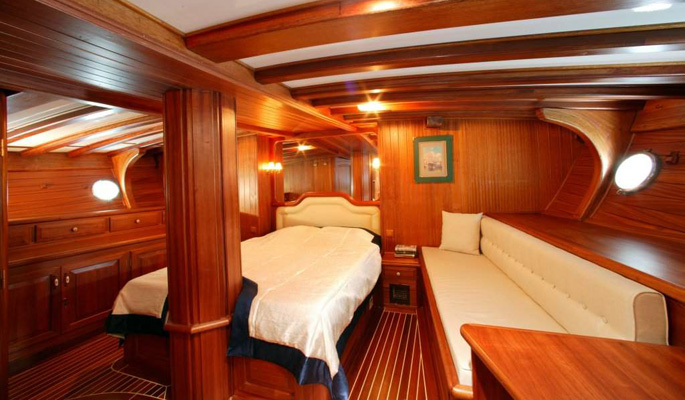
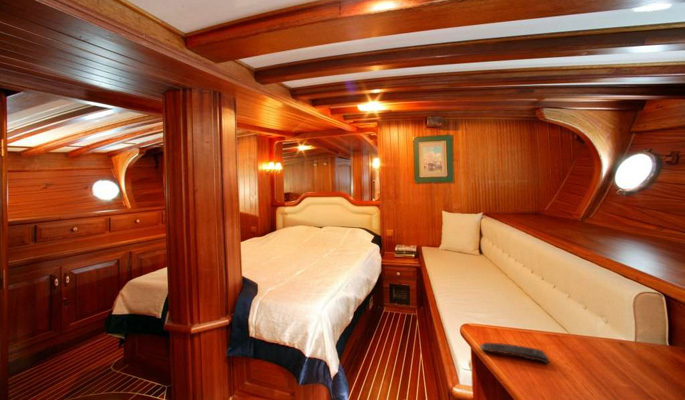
+ remote control (512, 350)
